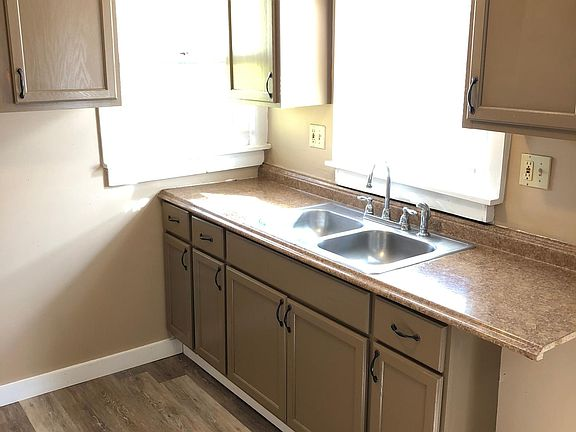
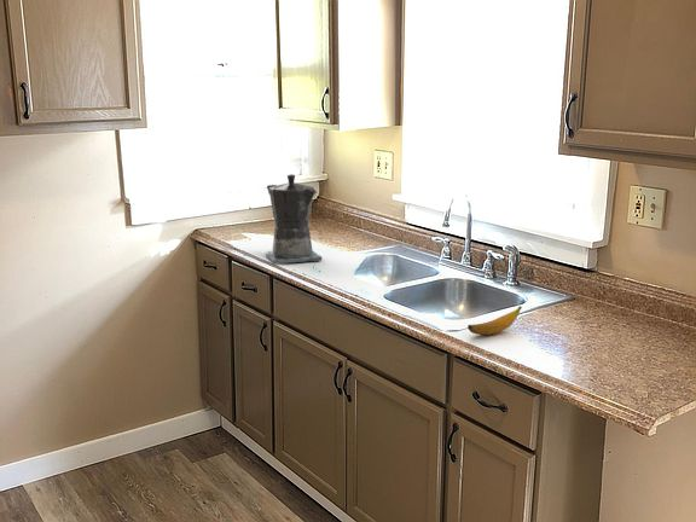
+ coffee maker (290, 215)
+ banana (494, 321)
